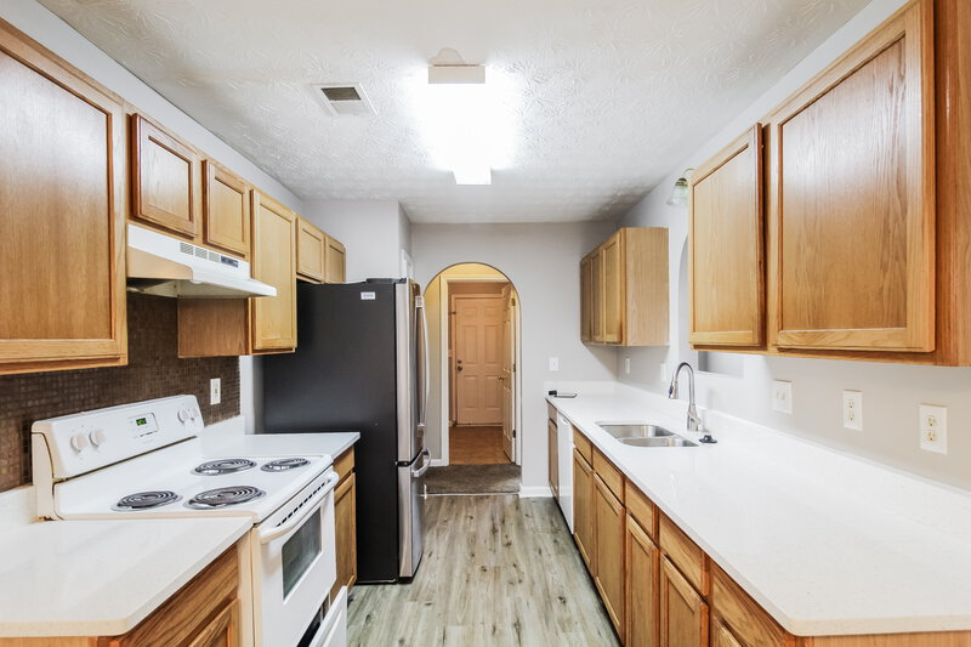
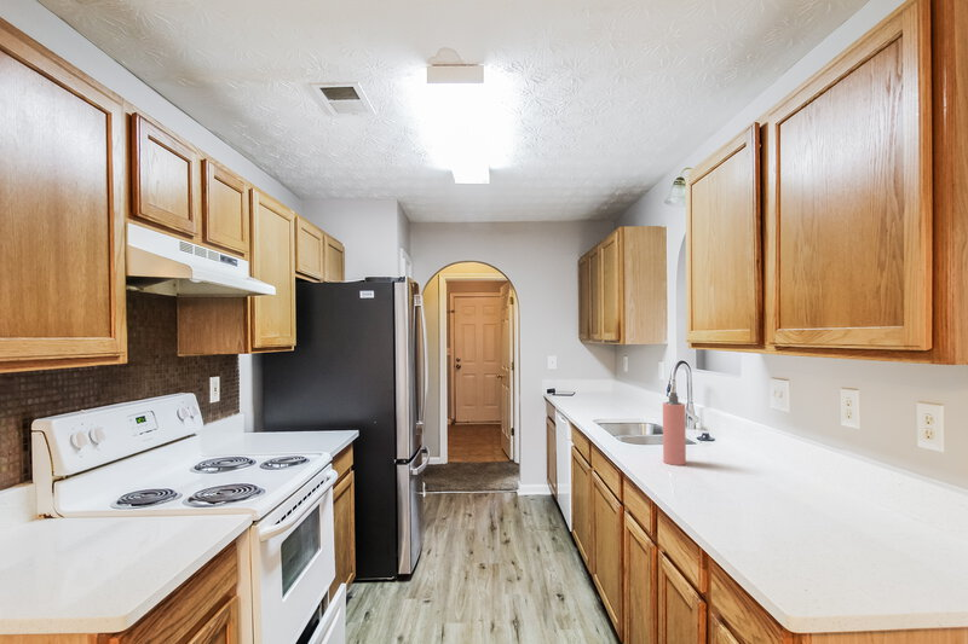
+ spray bottle (674, 427)
